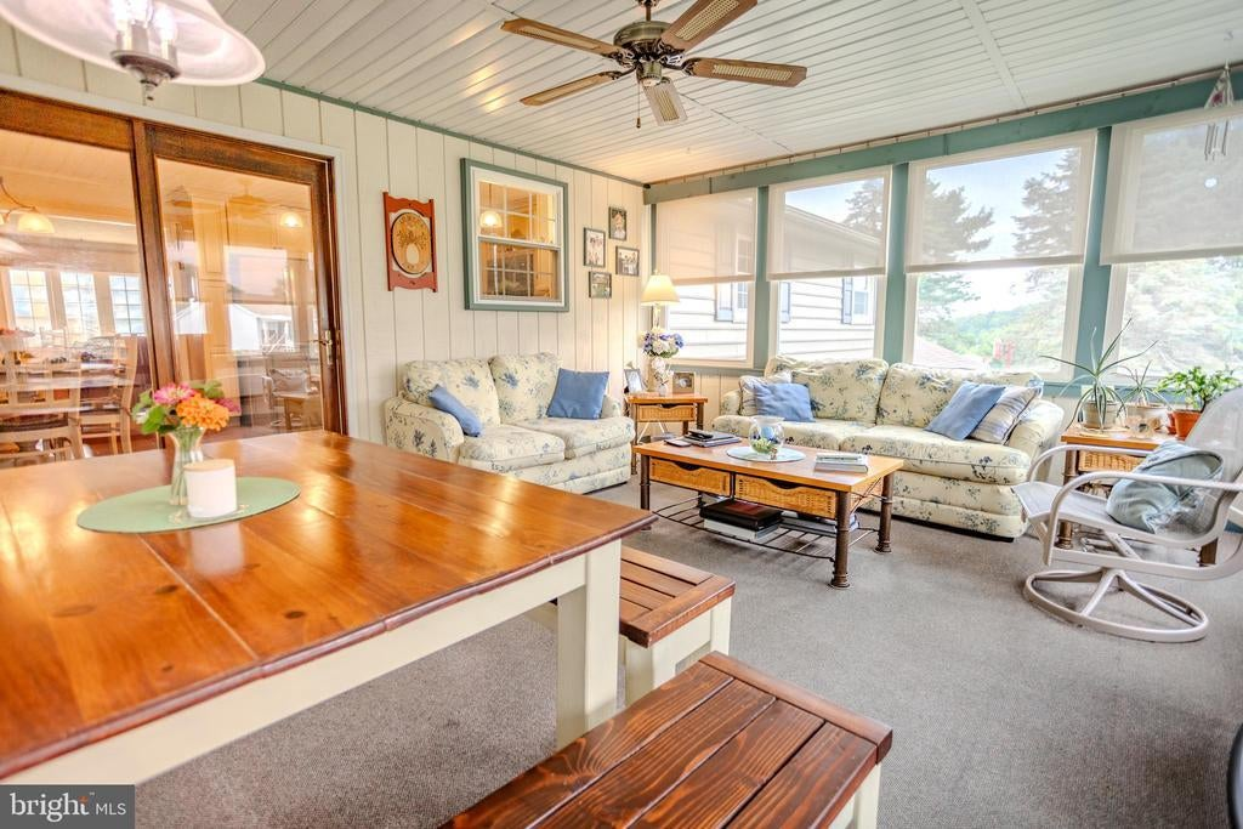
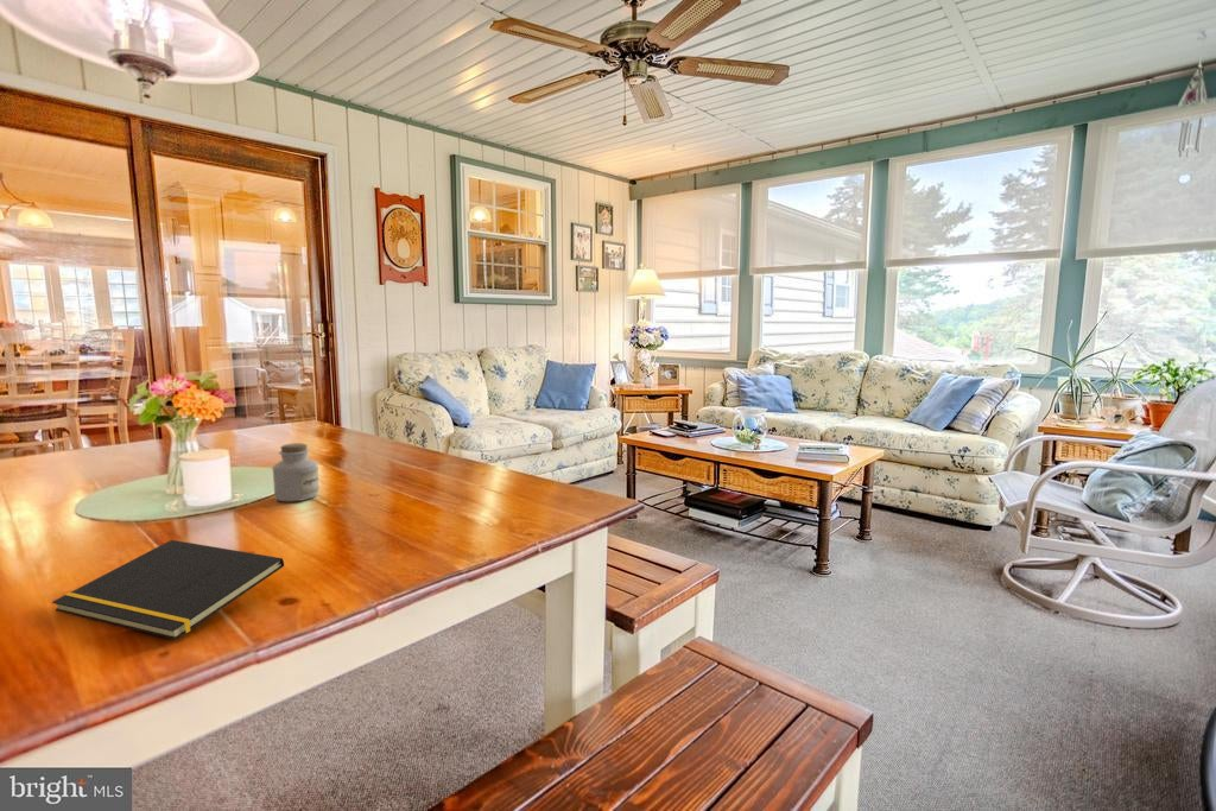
+ jar (296, 470)
+ notepad (173, 583)
